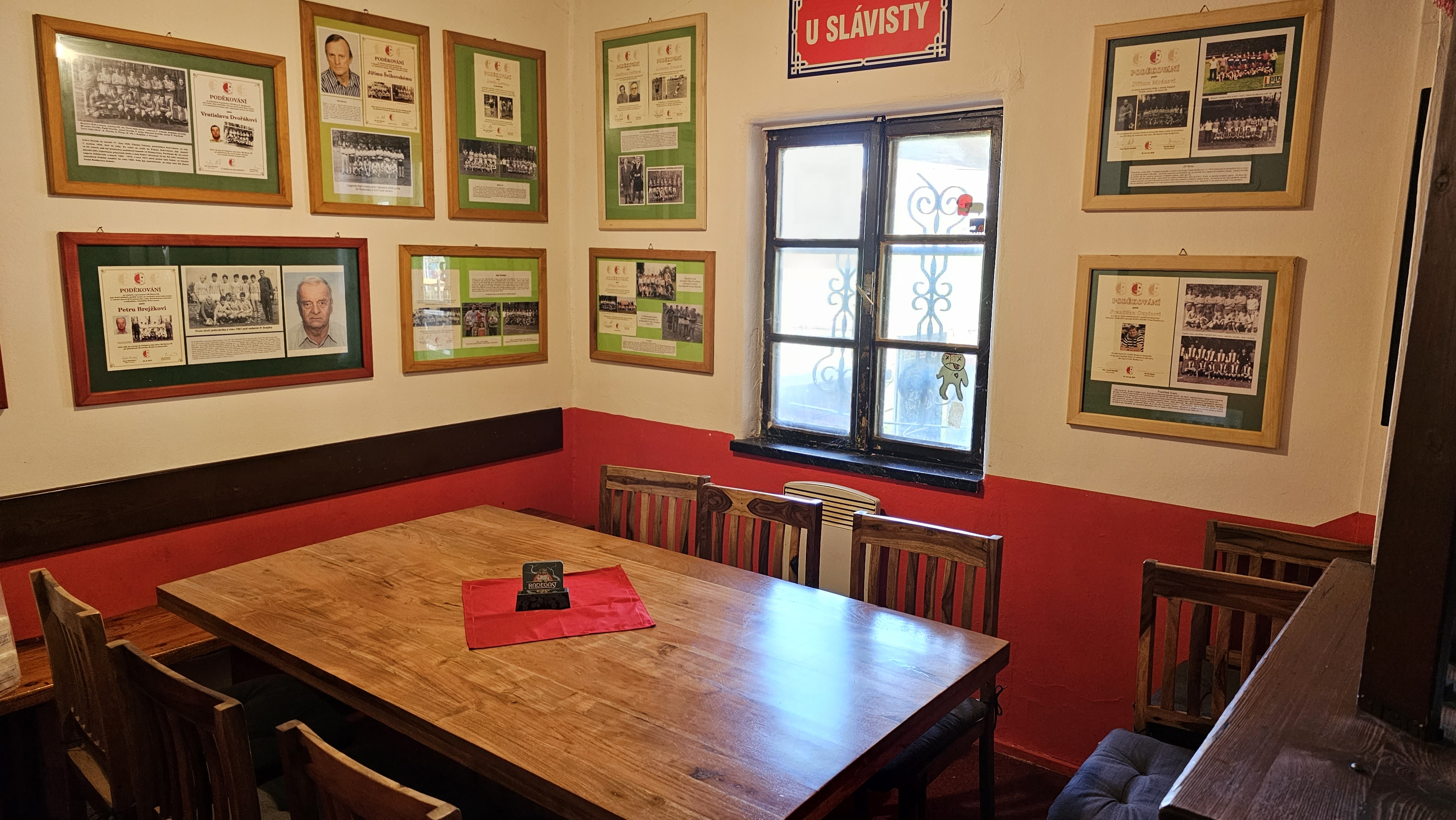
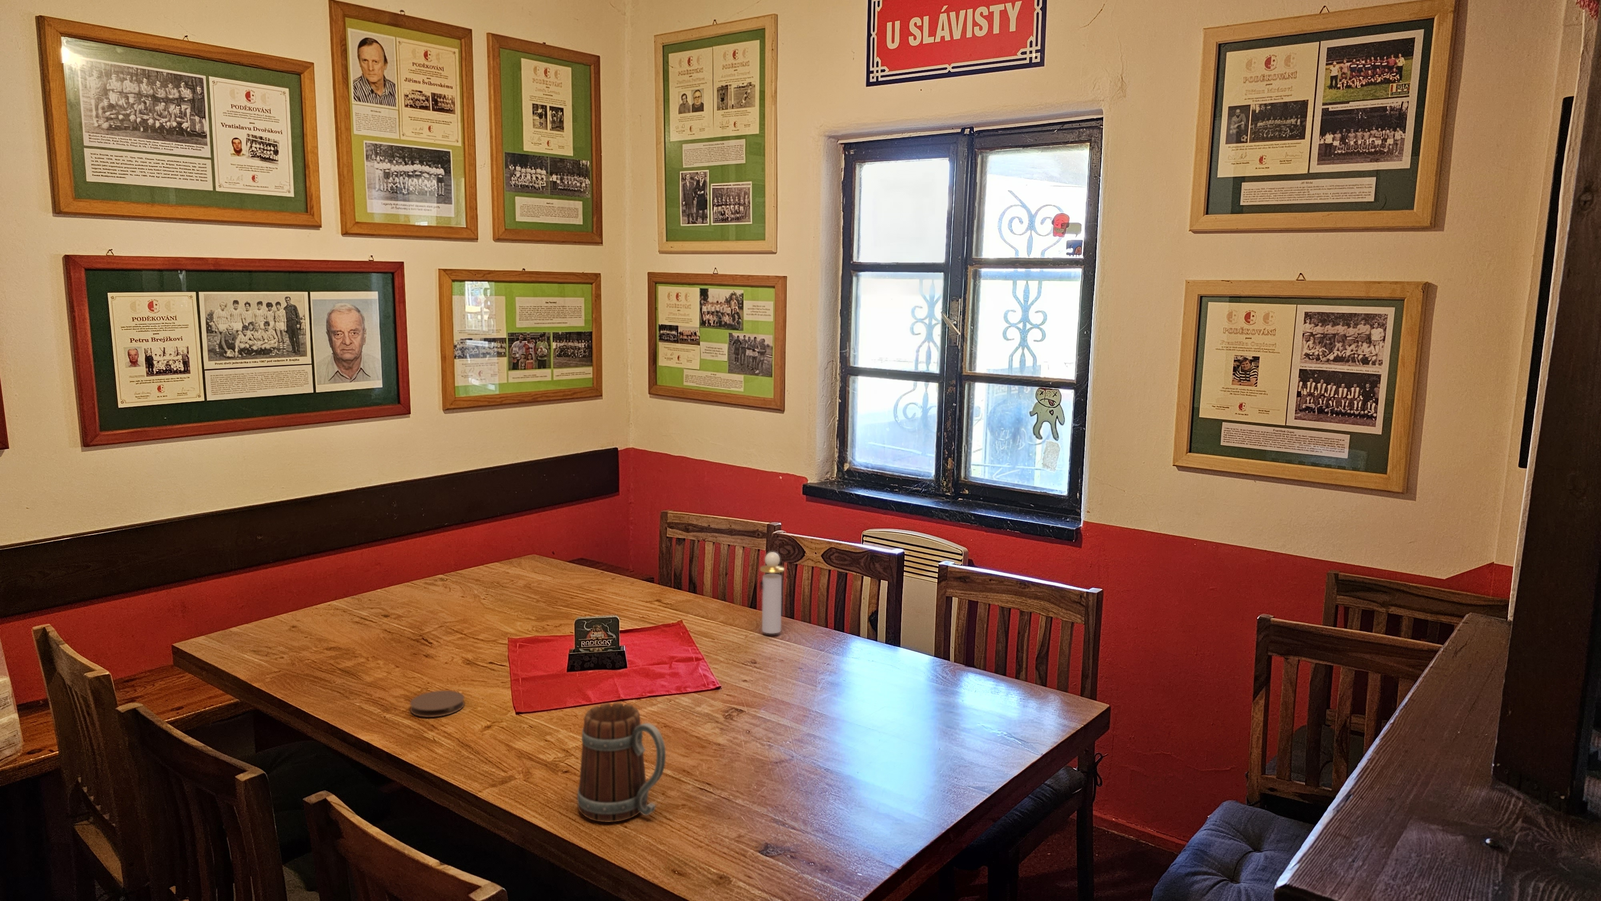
+ coaster (438, 703)
+ perfume bottle (772, 593)
+ beer mug (623, 764)
